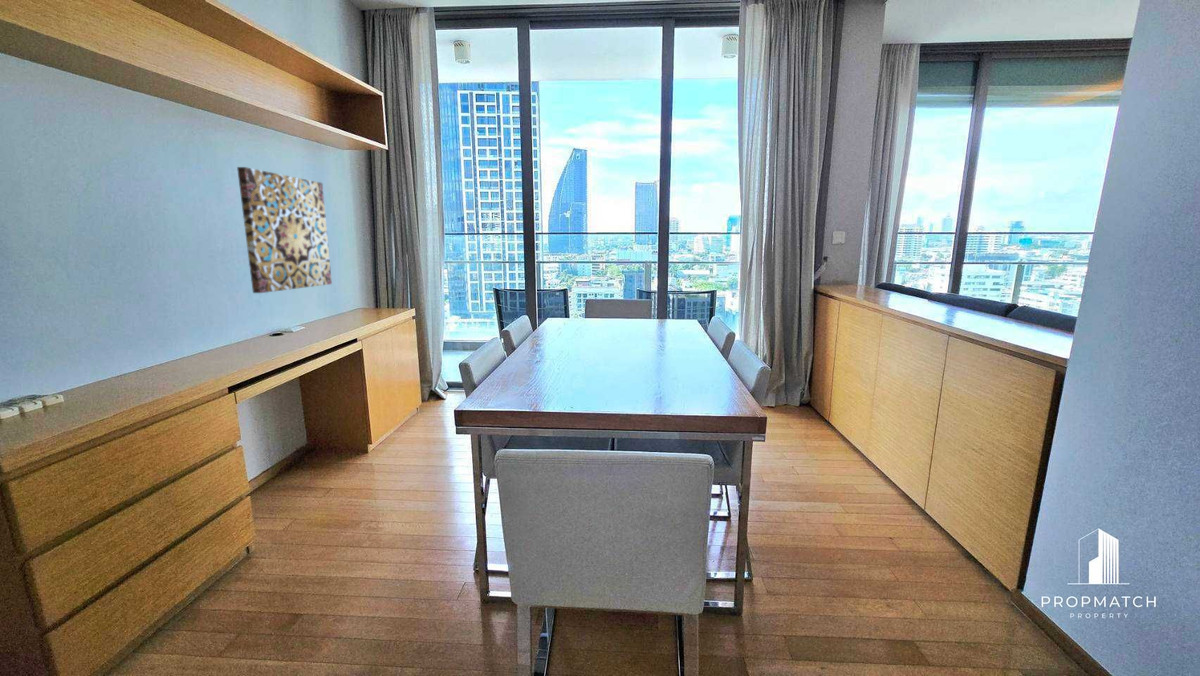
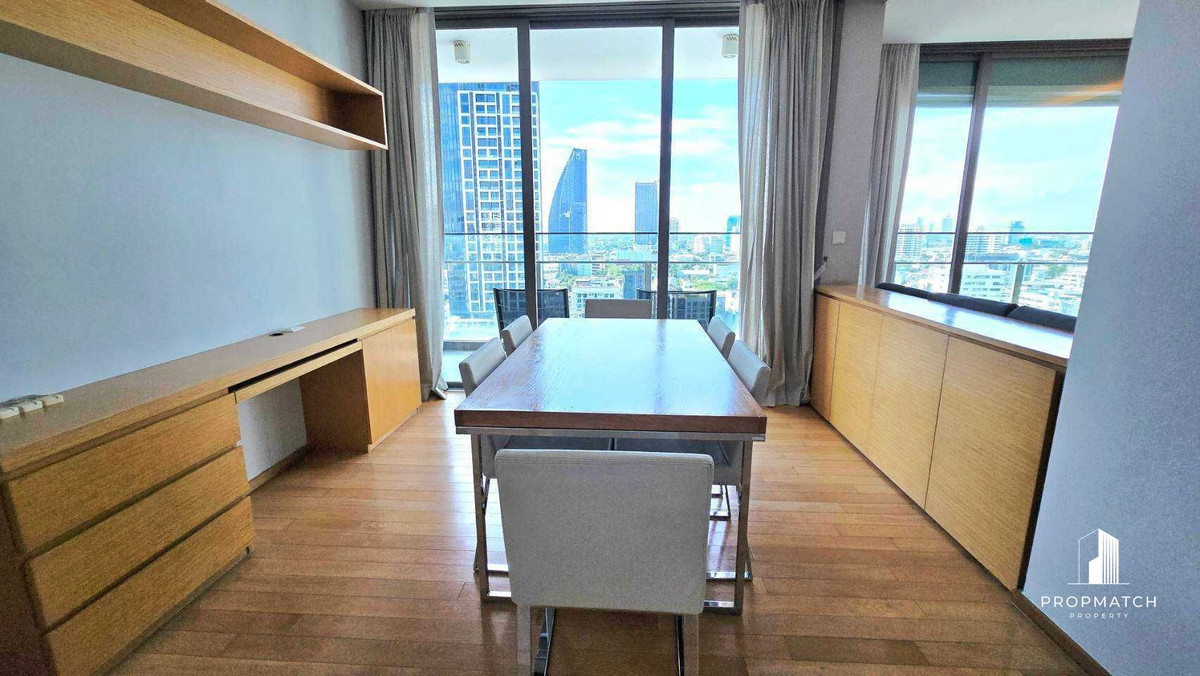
- wall art (290, 233)
